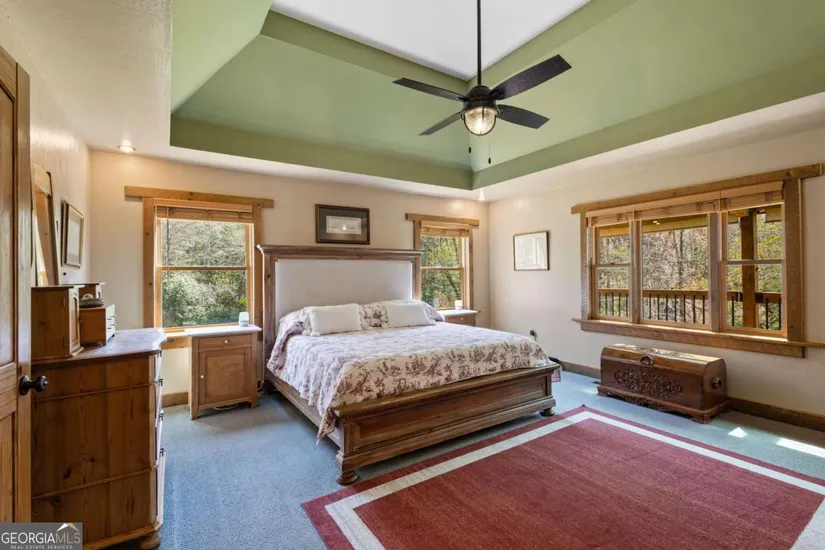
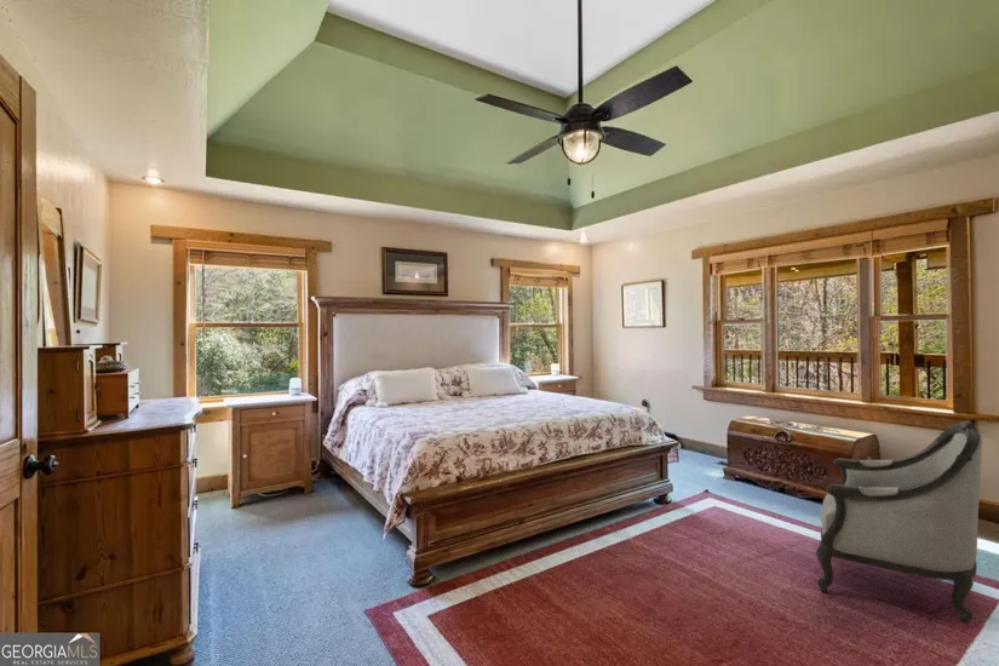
+ armchair (883, 495)
